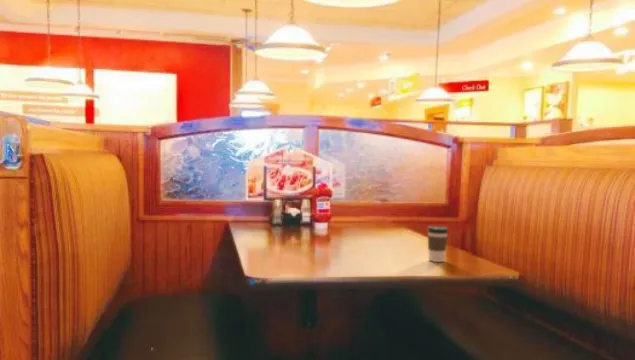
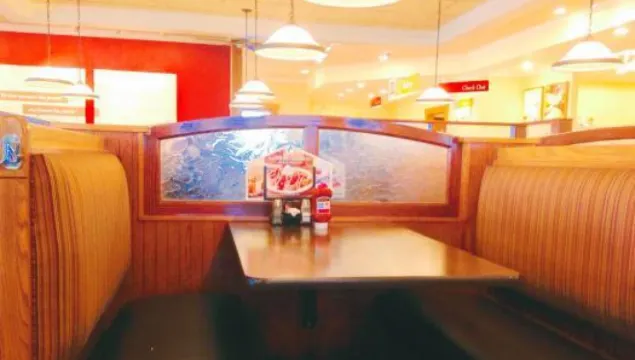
- coffee cup (437, 243)
